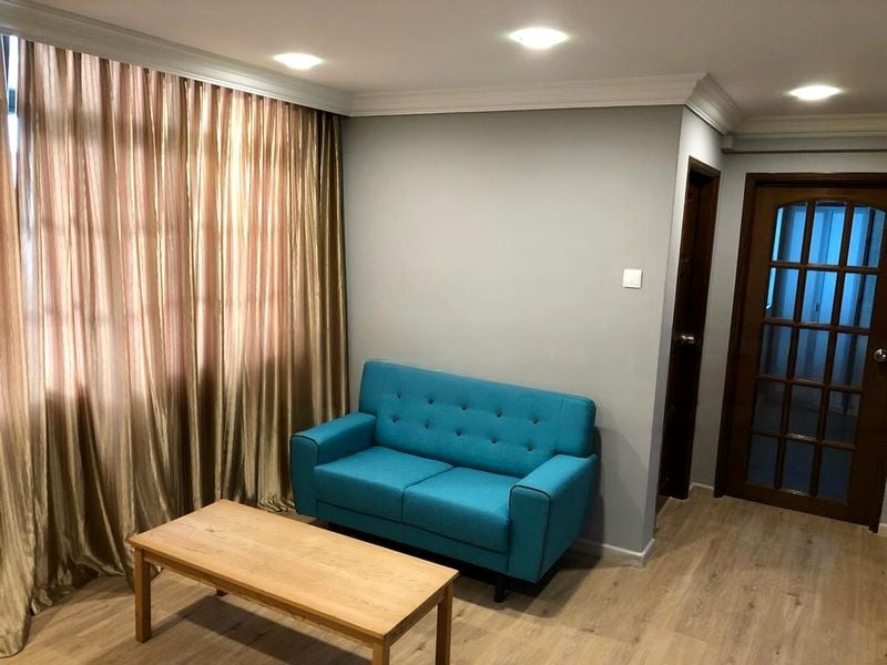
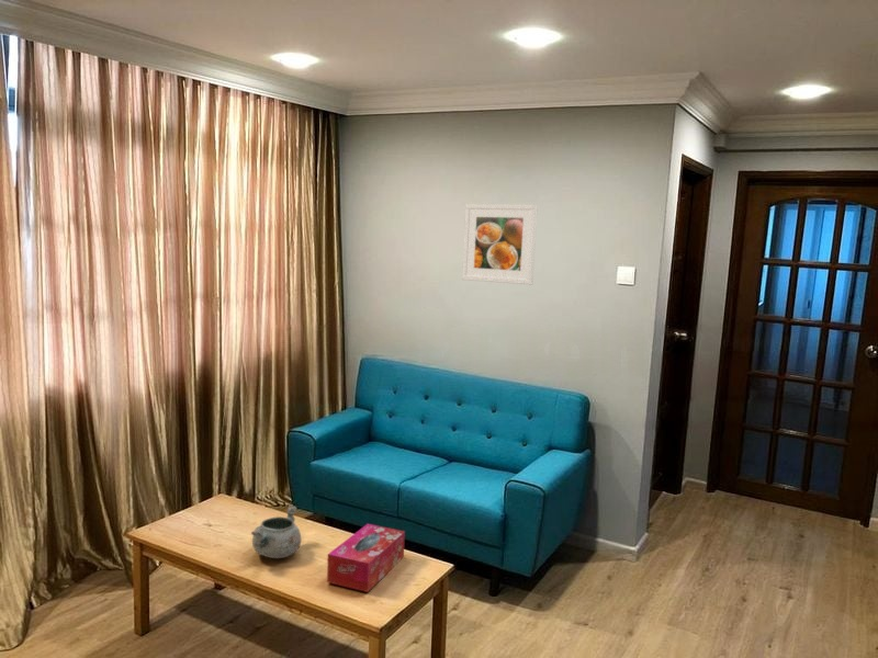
+ decorative bowl (275, 535)
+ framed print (498, 243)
+ tissue box (367, 555)
